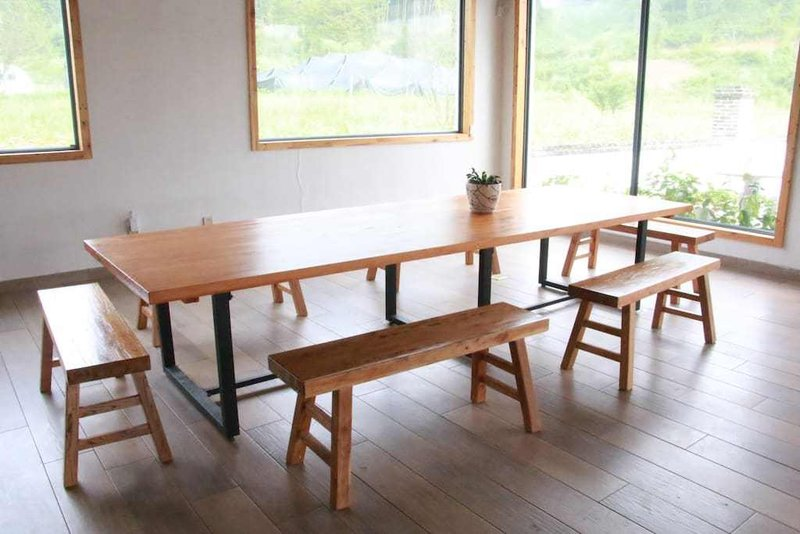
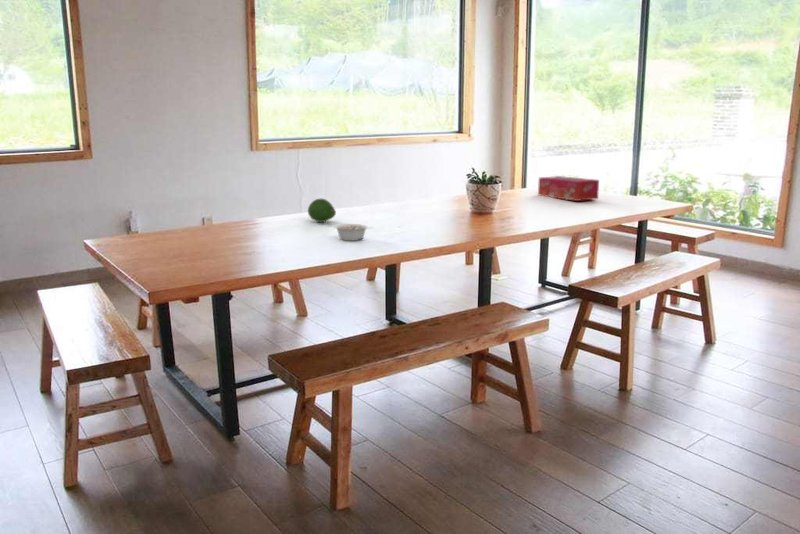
+ legume (352, 231)
+ fruit (322, 210)
+ tissue box (567, 188)
